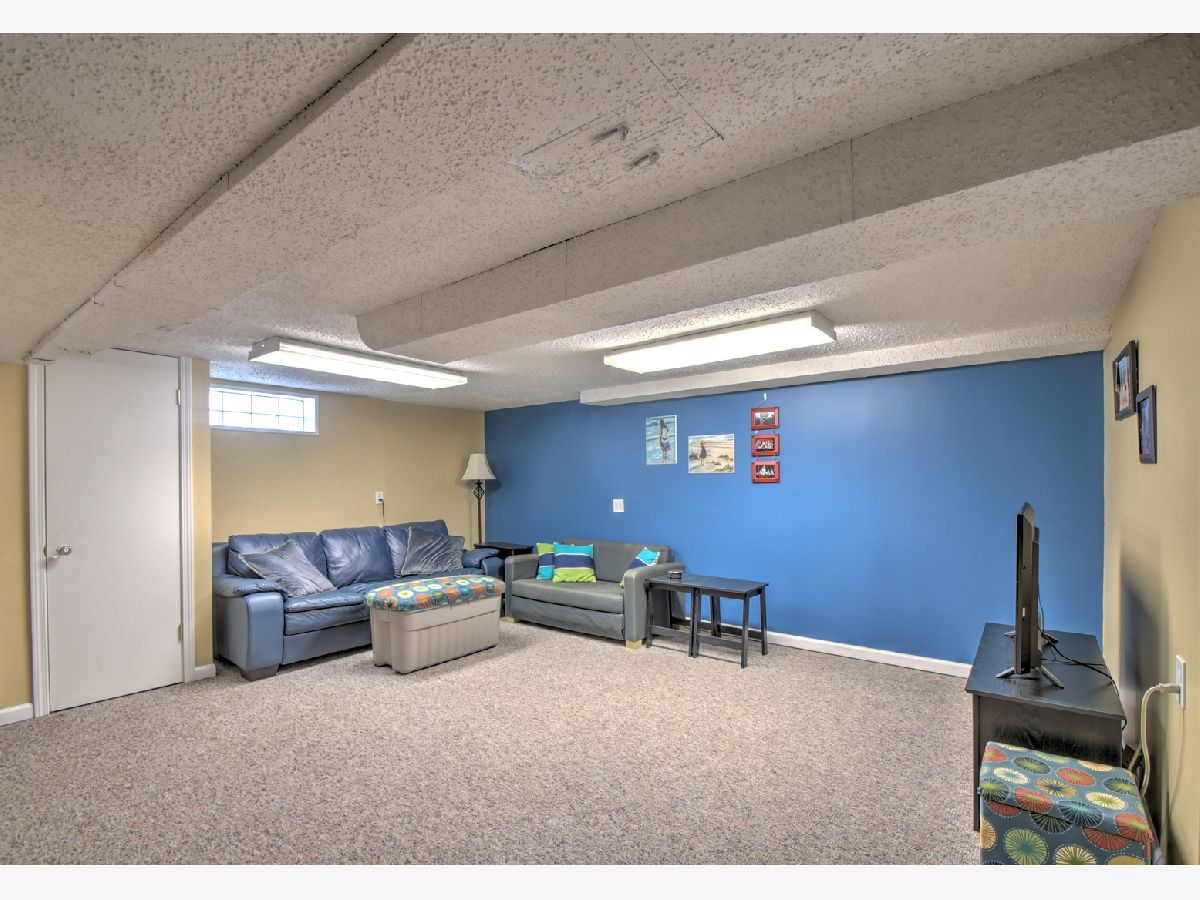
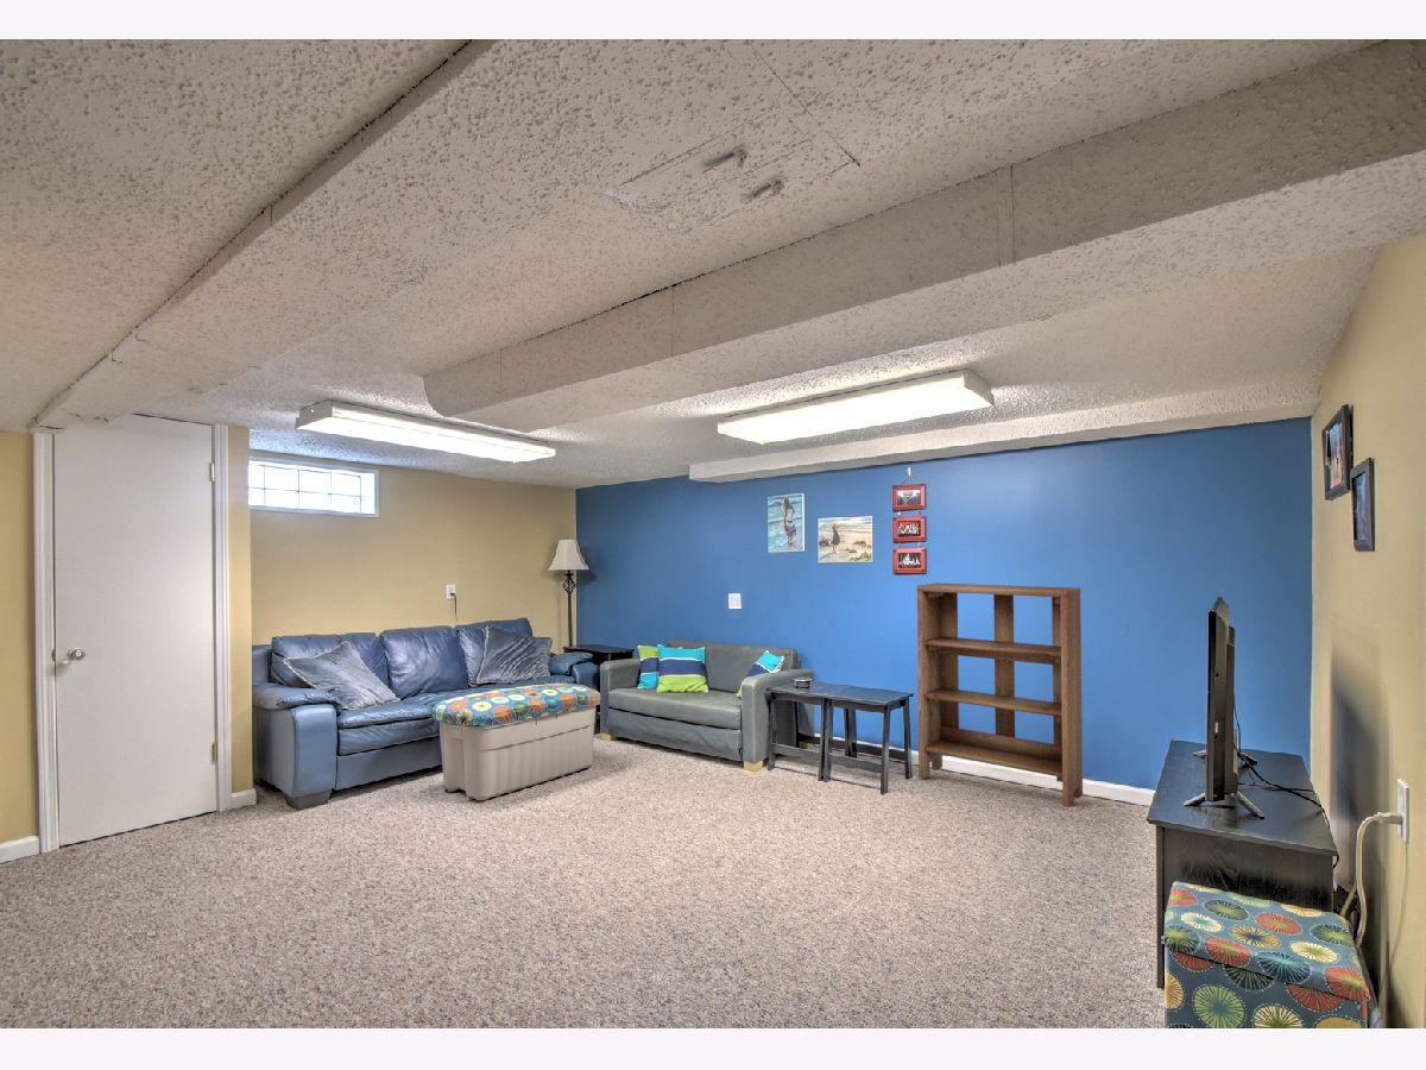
+ bookshelf (996, 686)
